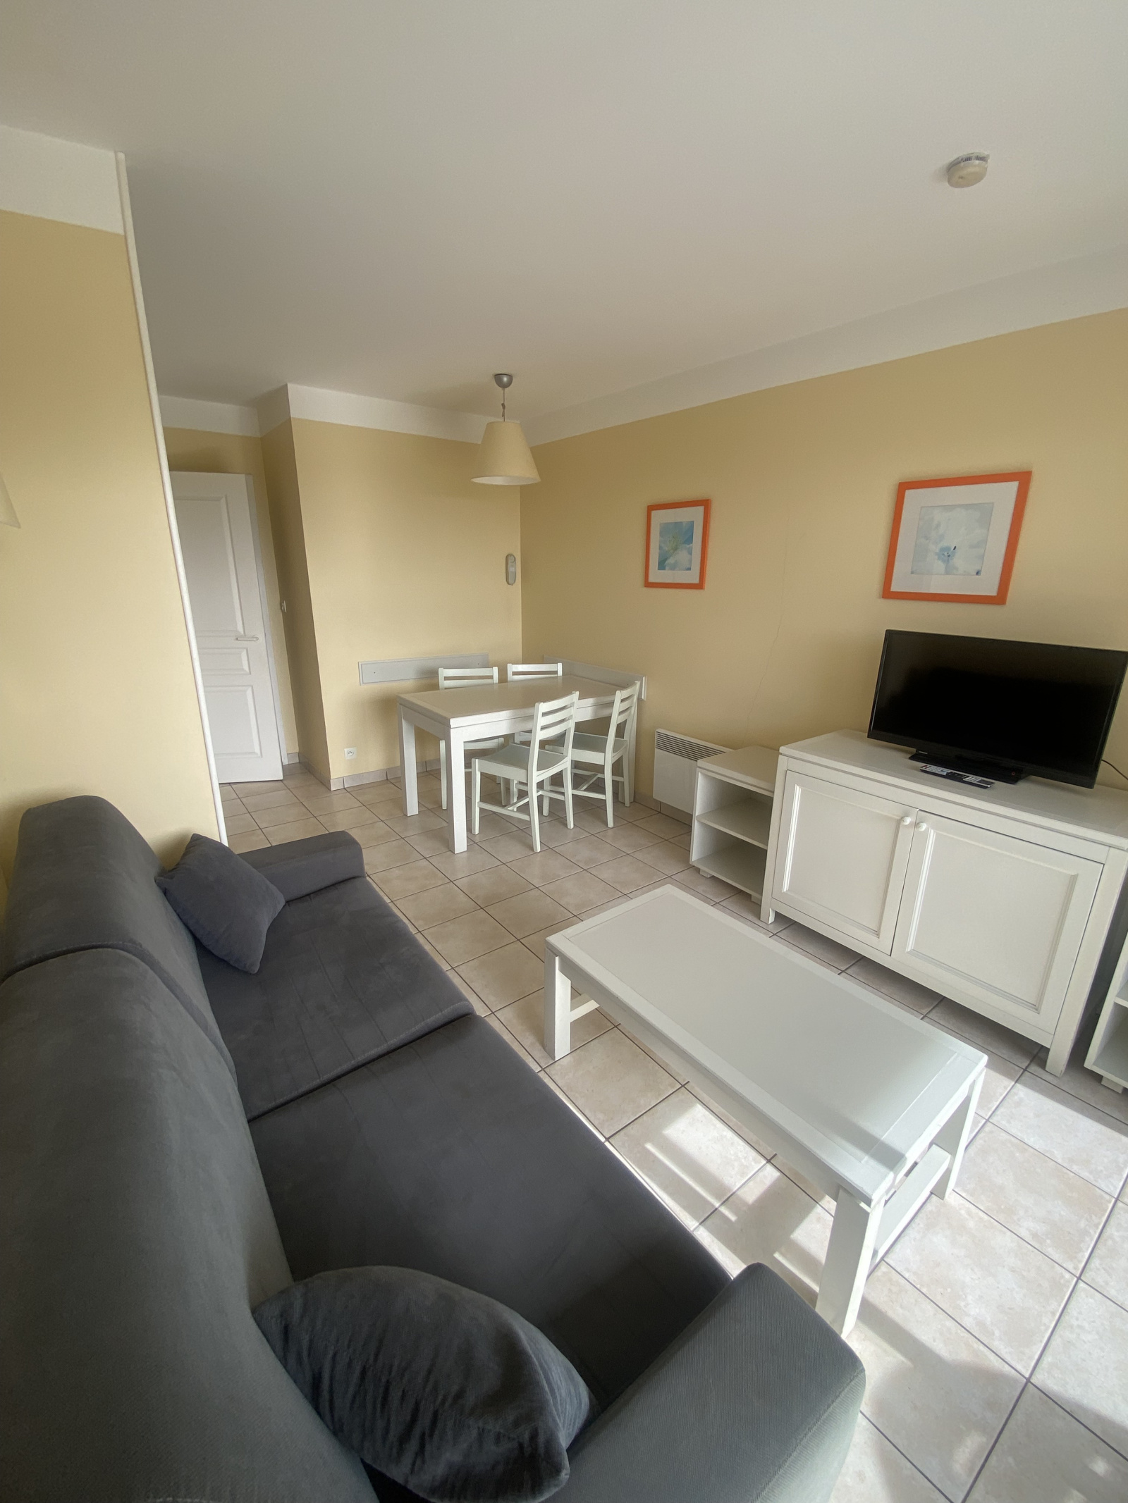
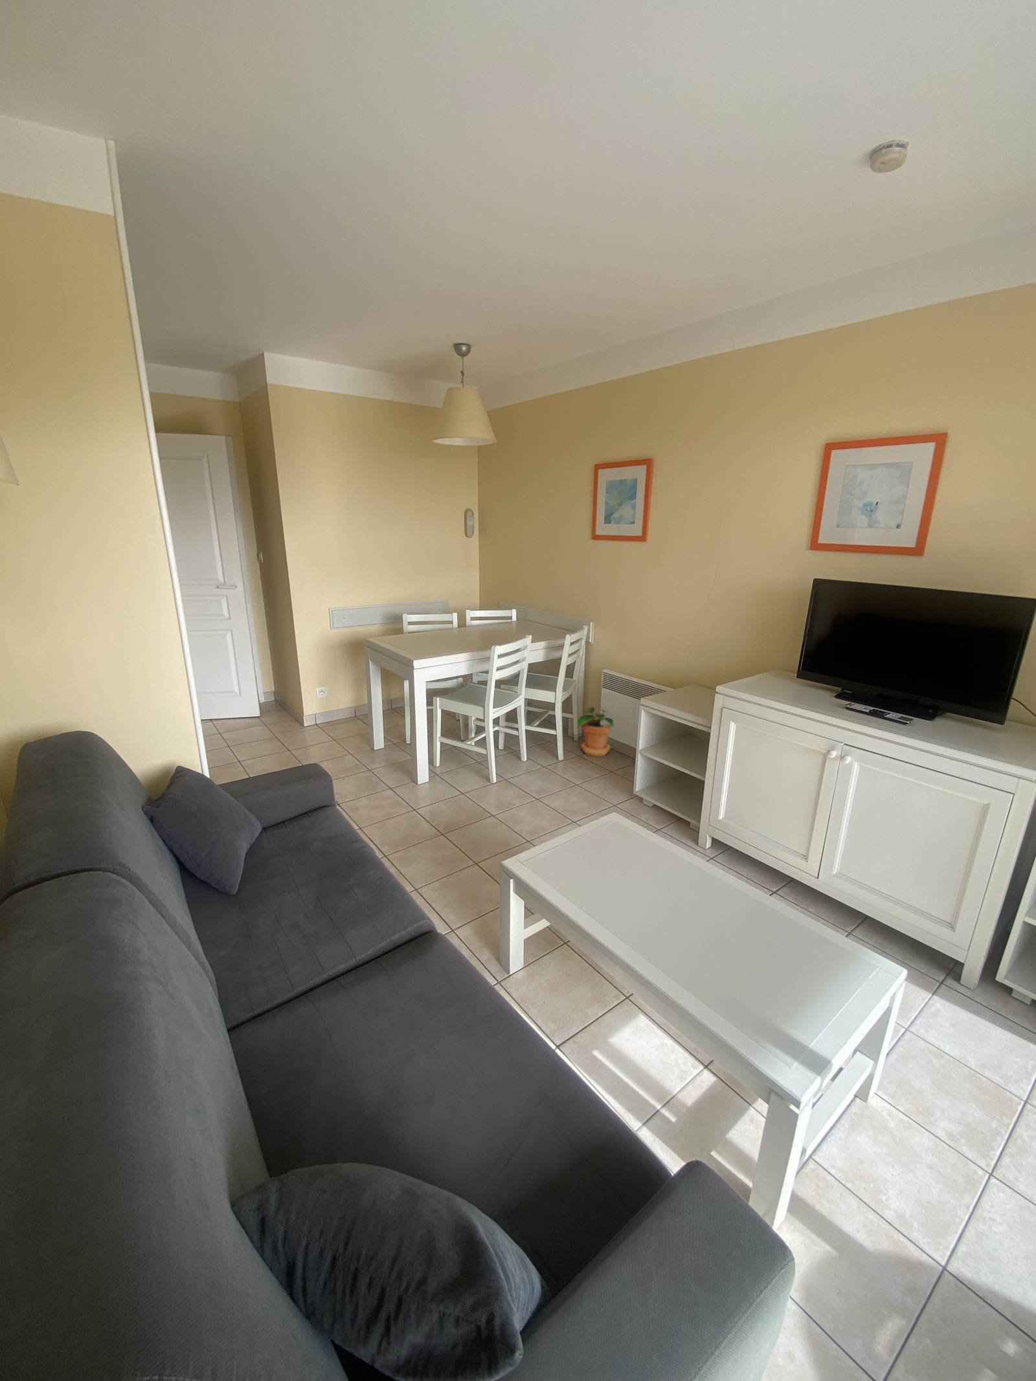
+ potted plant (592, 731)
